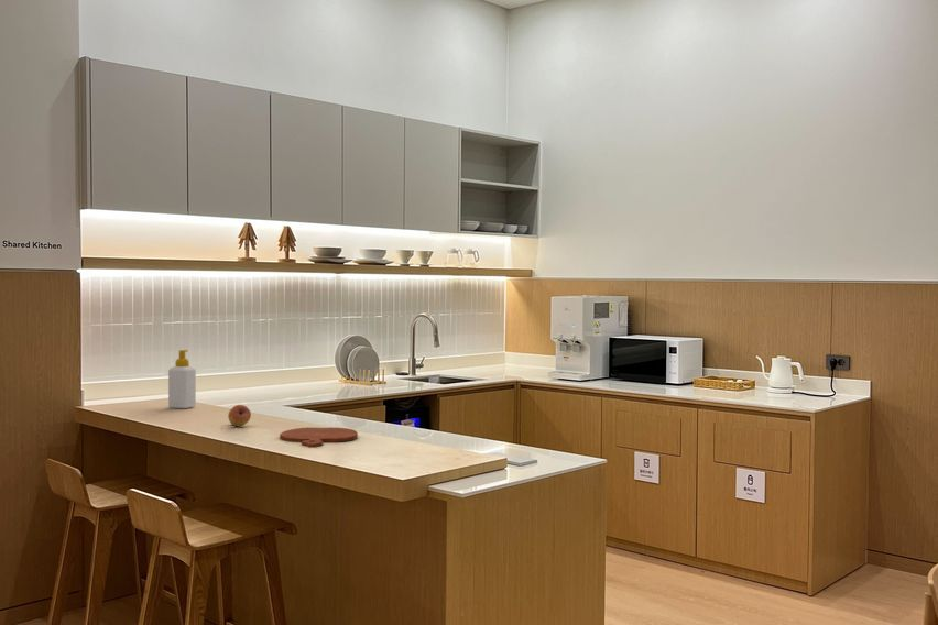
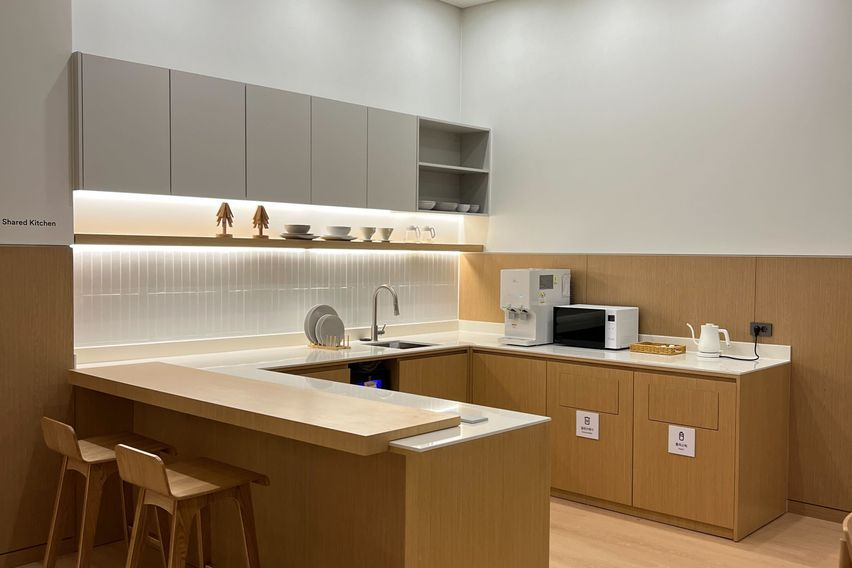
- fruit (239, 415)
- soap bottle (182, 379)
- cutting board (317, 437)
